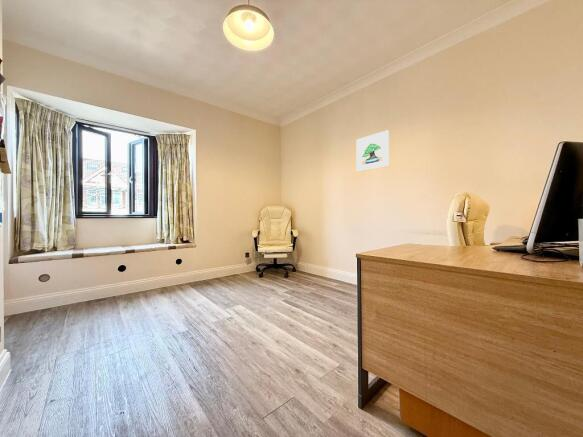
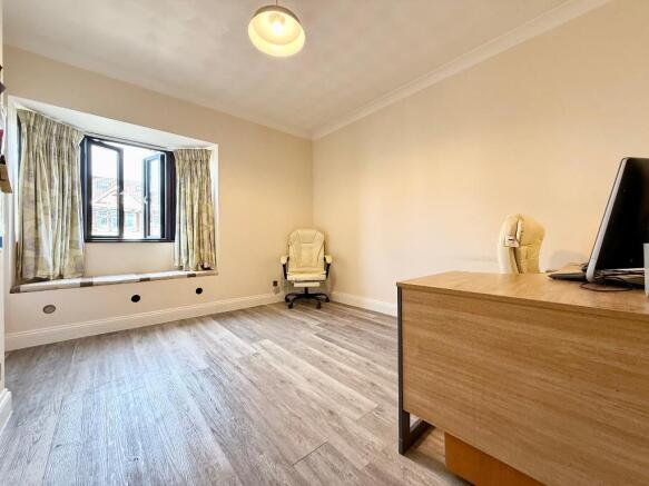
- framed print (371, 152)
